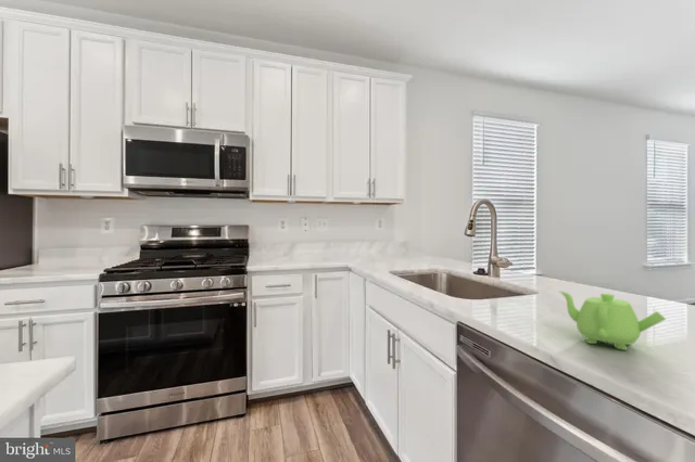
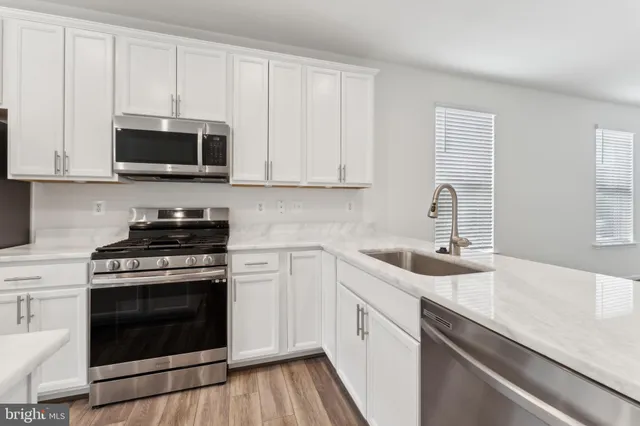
- teapot (607, 317)
